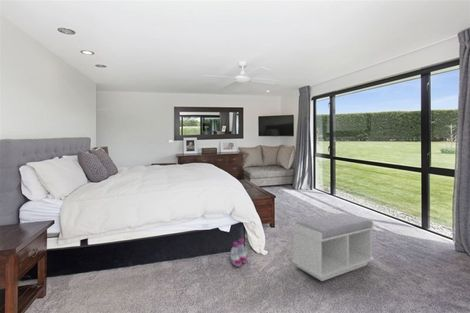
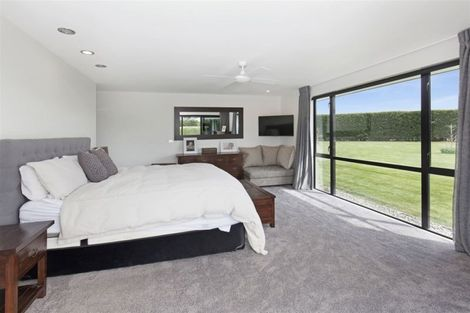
- boots (238, 250)
- bench (333, 242)
